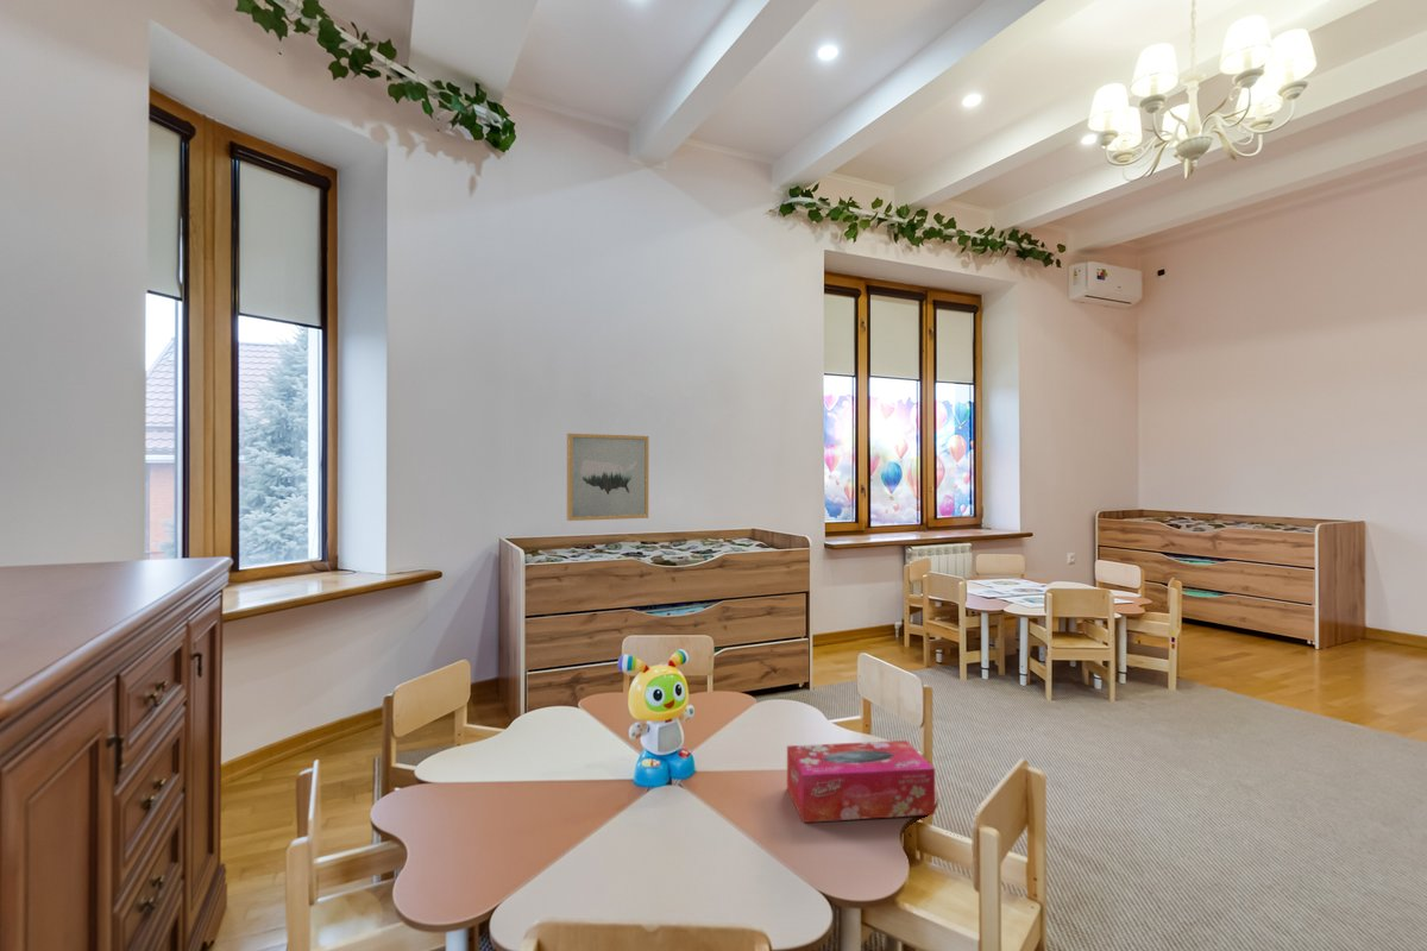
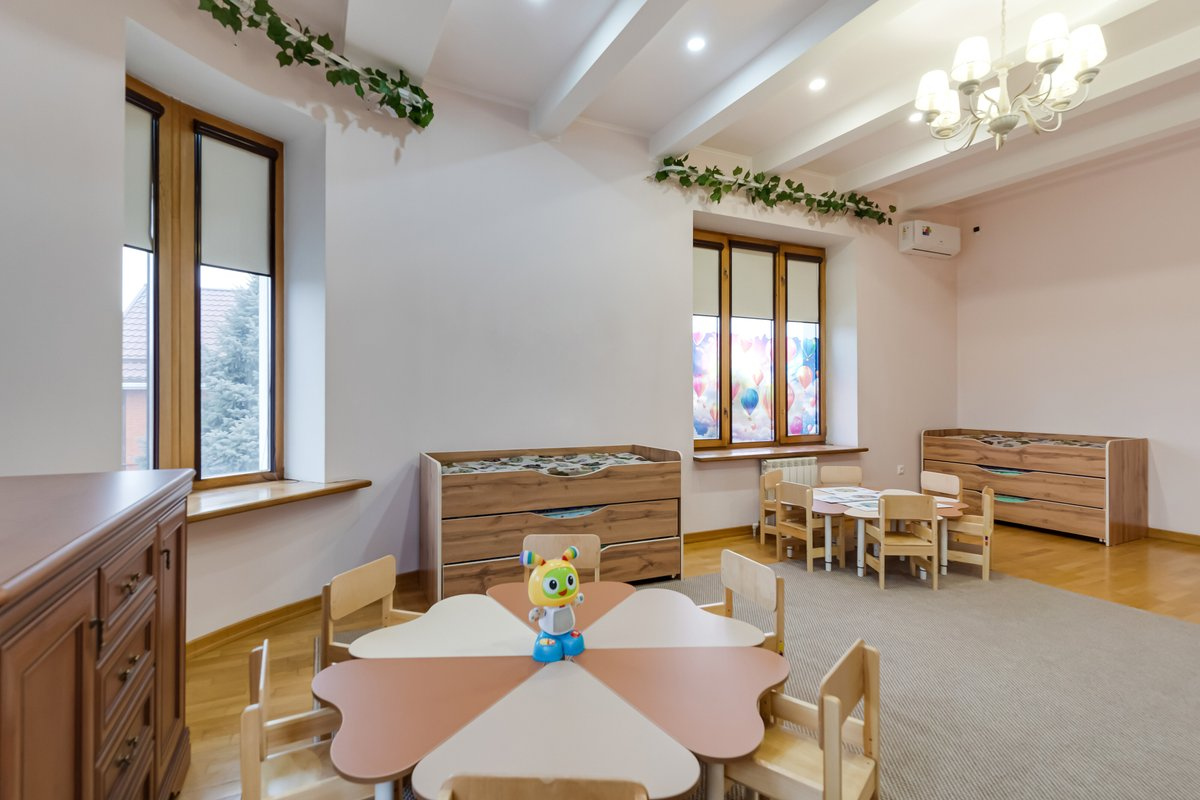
- tissue box (857, 779)
- wall art (608, 477)
